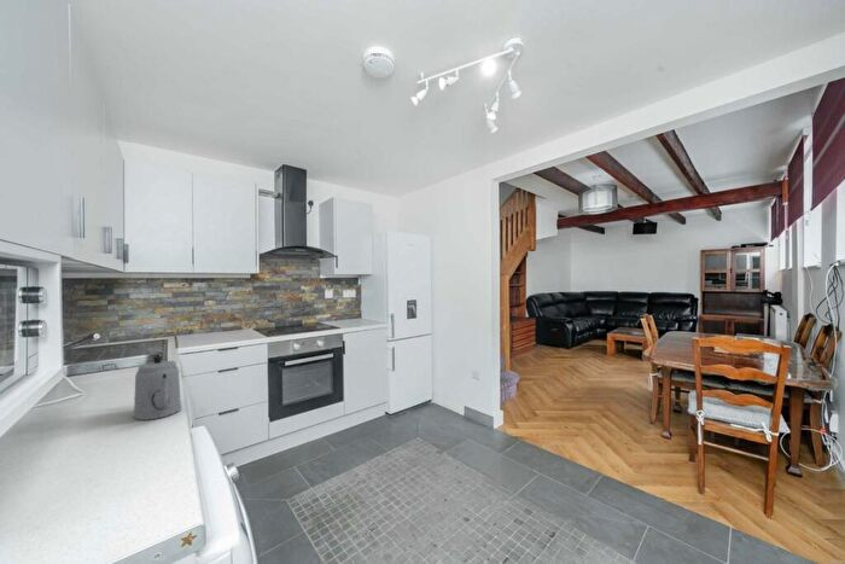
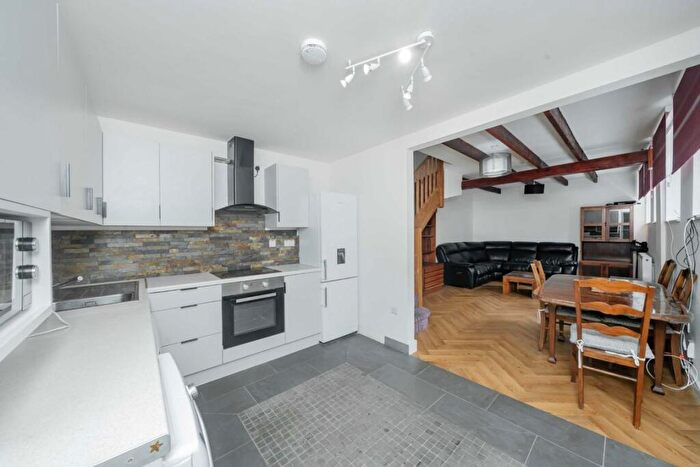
- teapot (158, 384)
